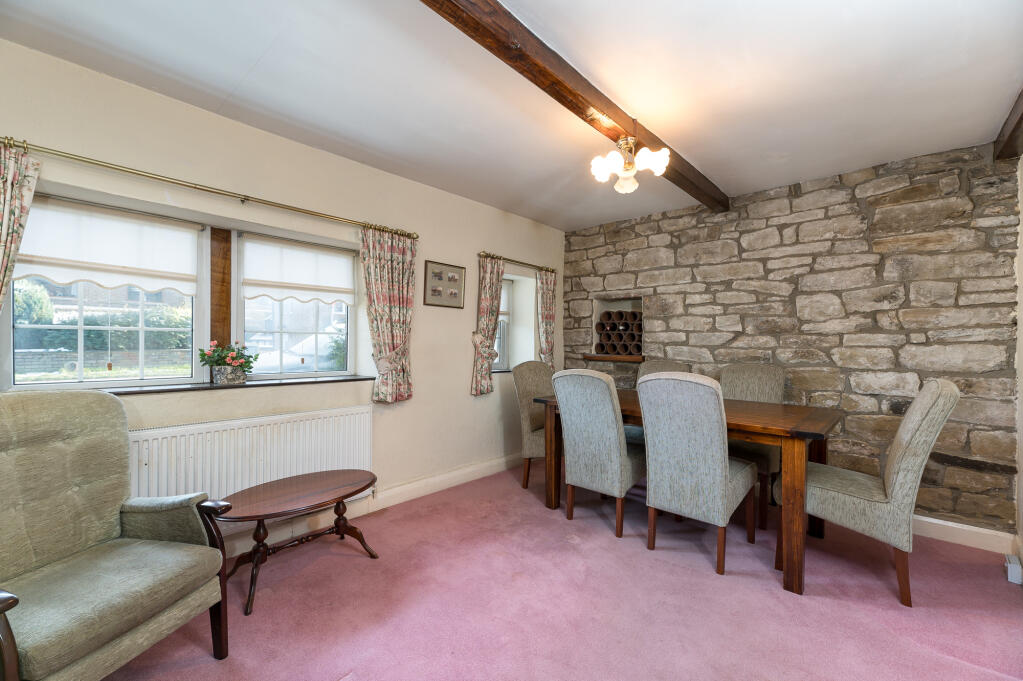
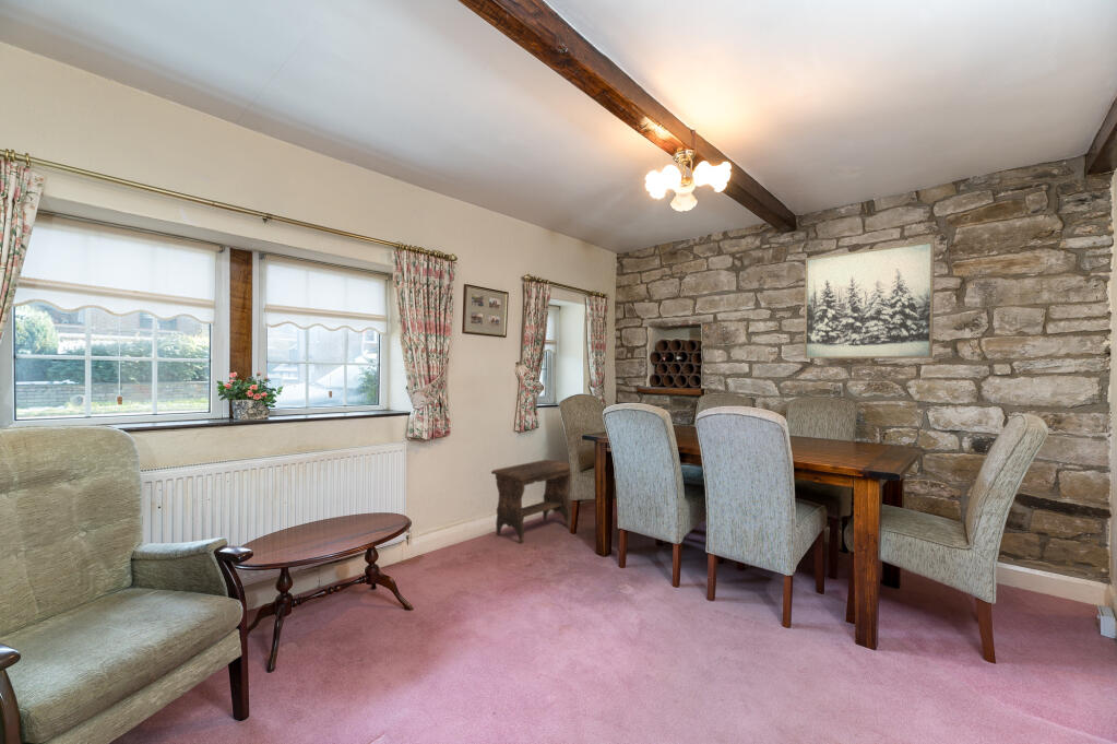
+ wall art (864, 304)
+ footstool (535, 504)
